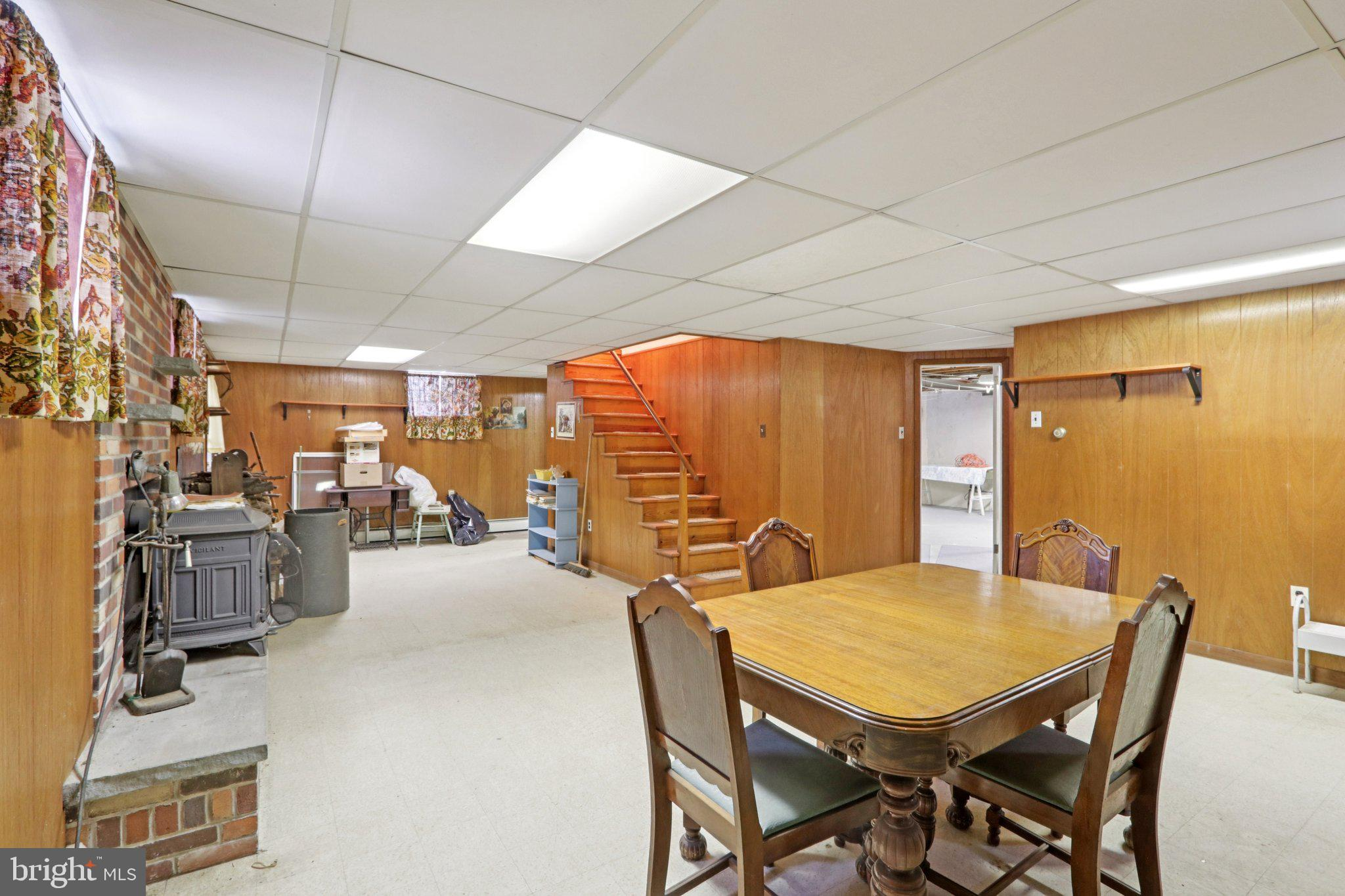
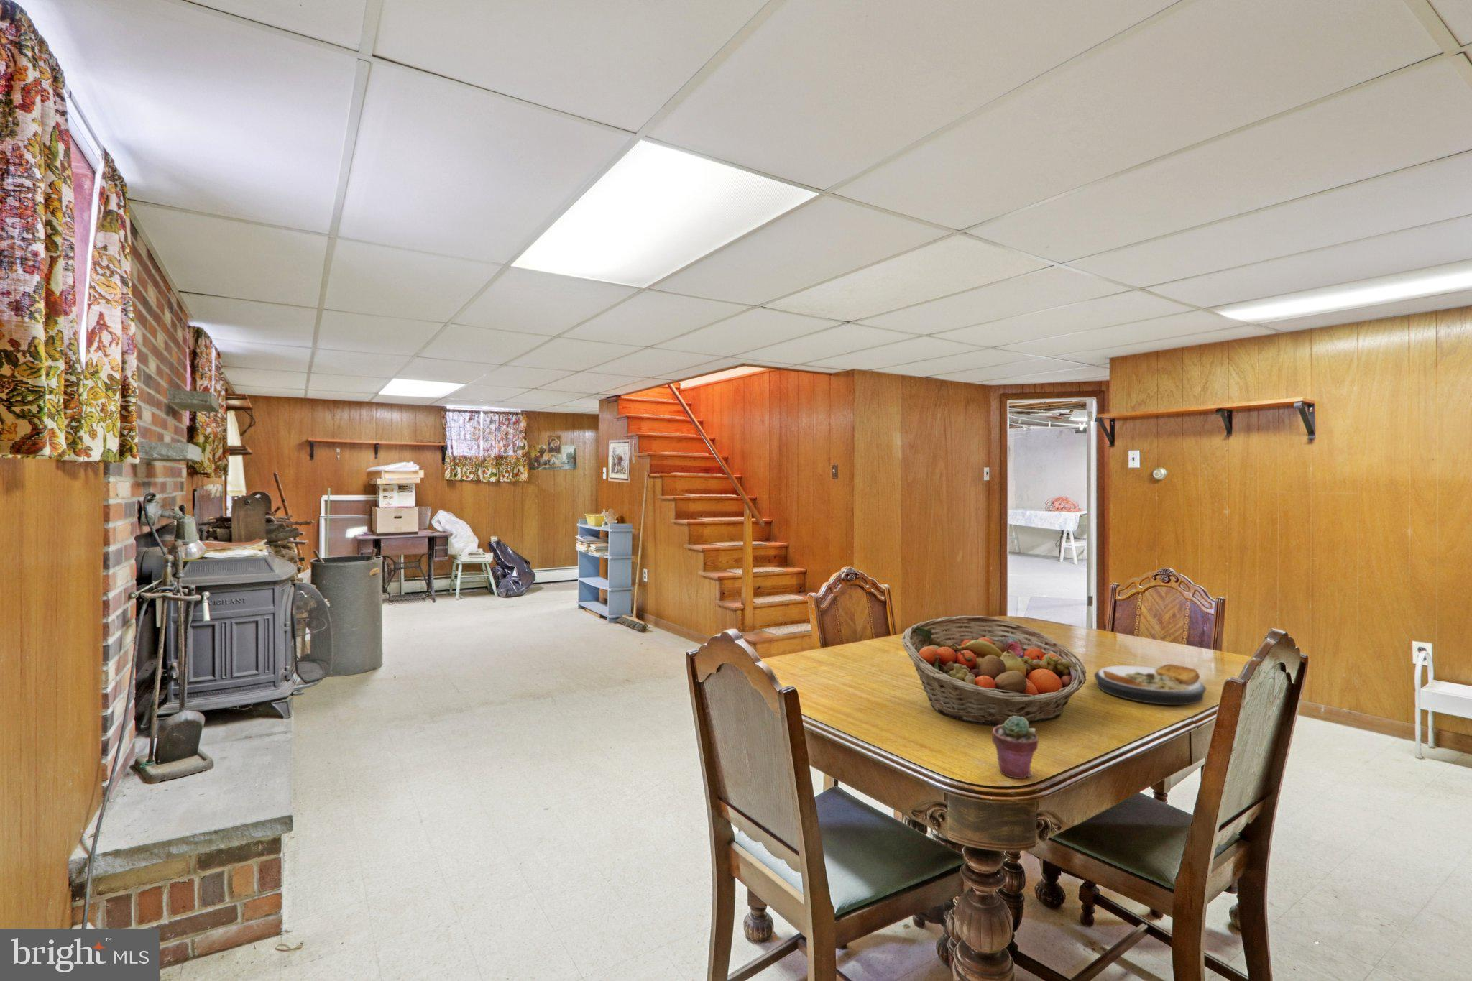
+ fruit basket (992, 667)
+ plate (1148, 680)
+ potted succulent (1015, 745)
